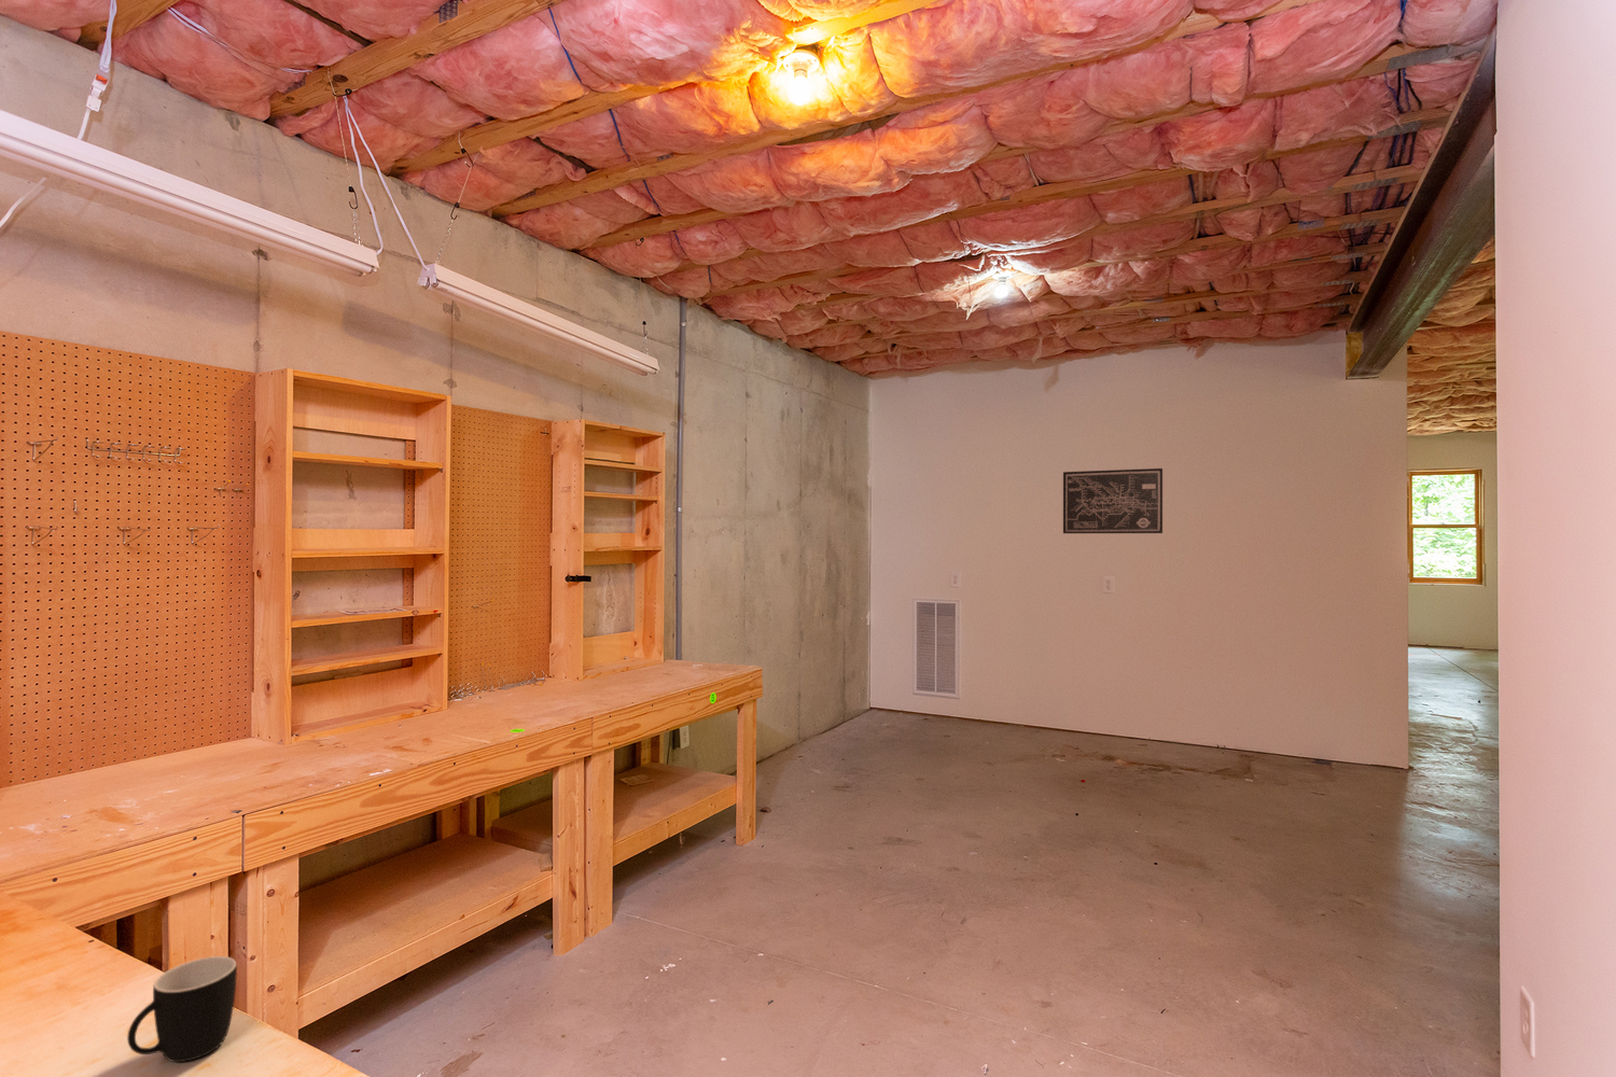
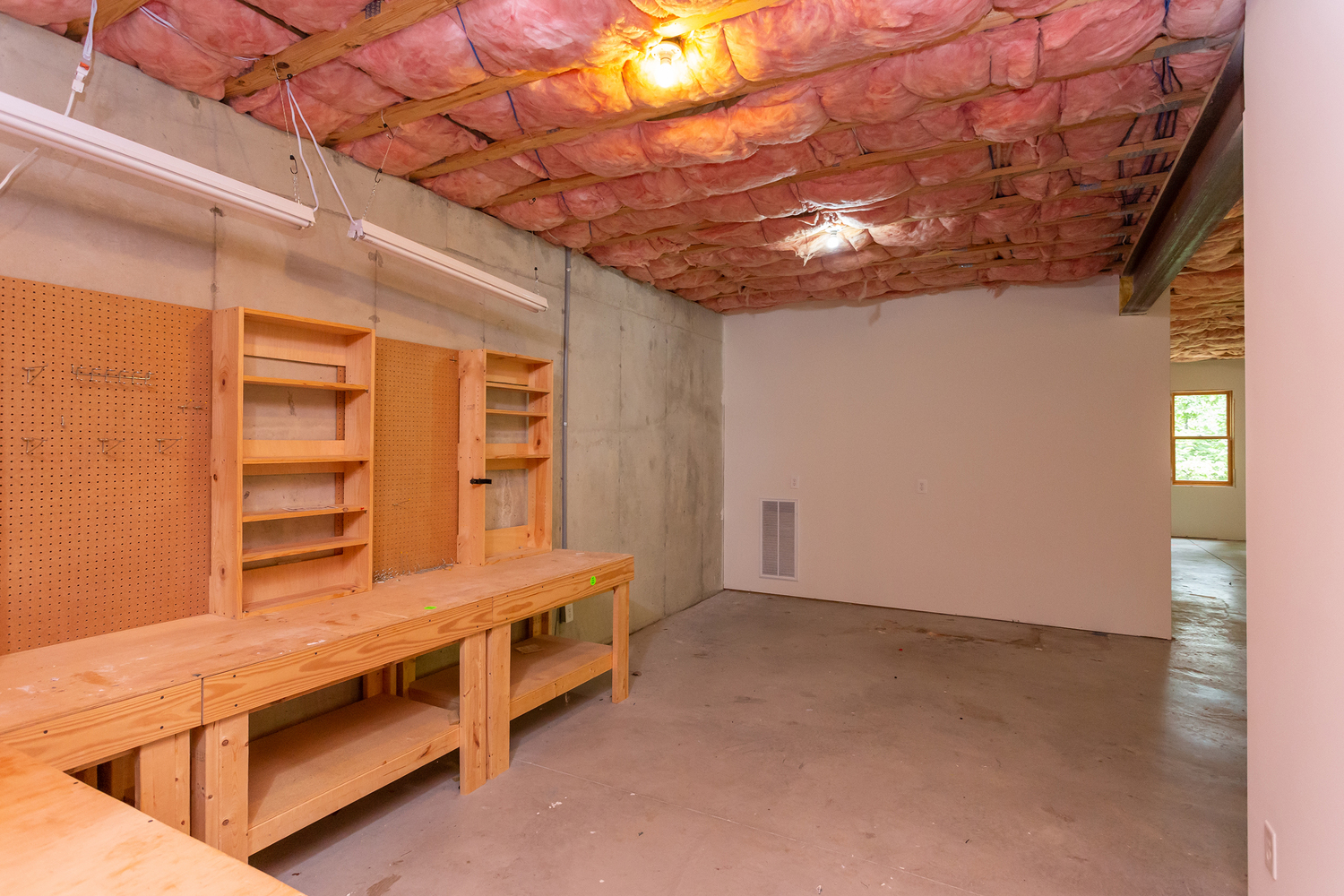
- wall art (1111, 502)
- mug (182, 1016)
